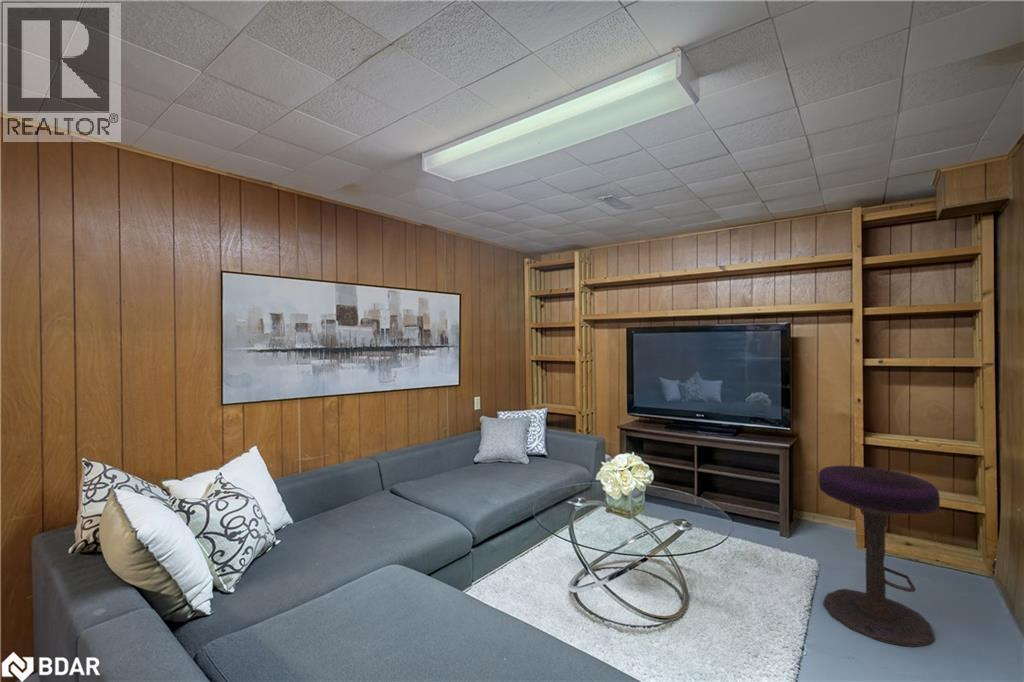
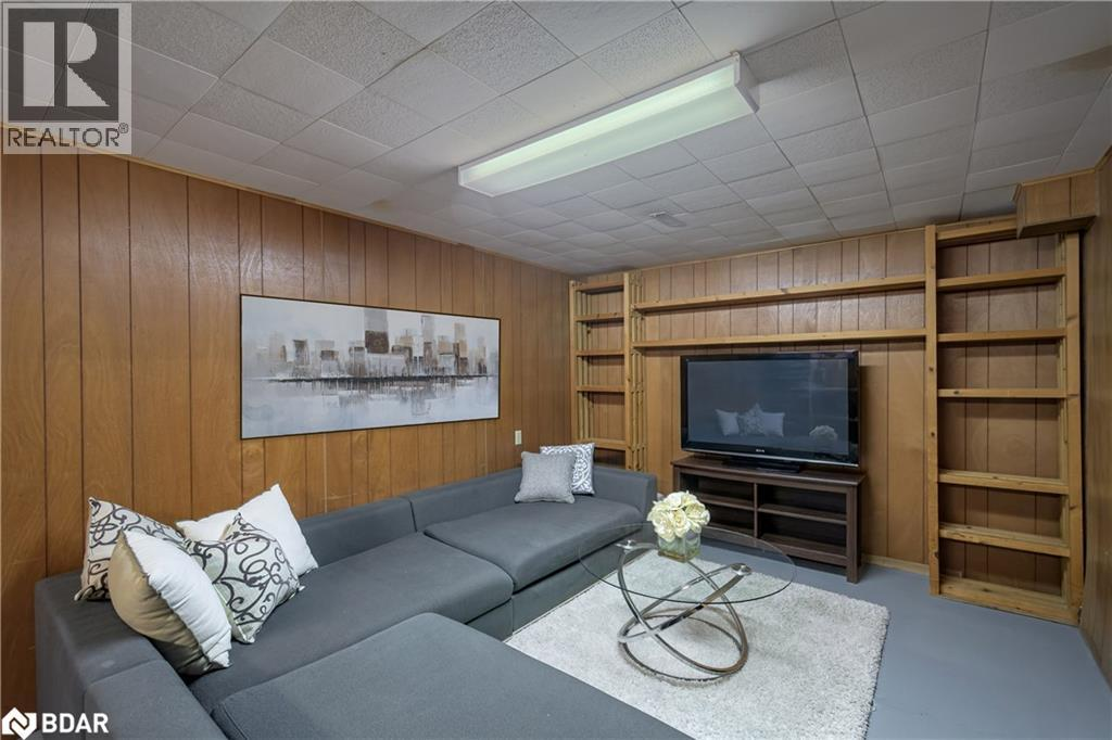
- stool (875, 544)
